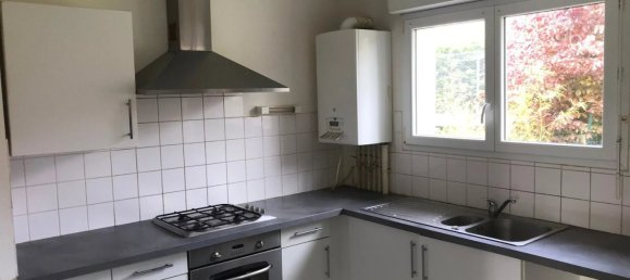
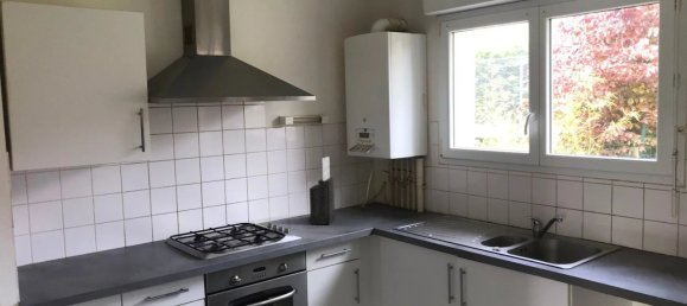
+ knife block (319, 190)
